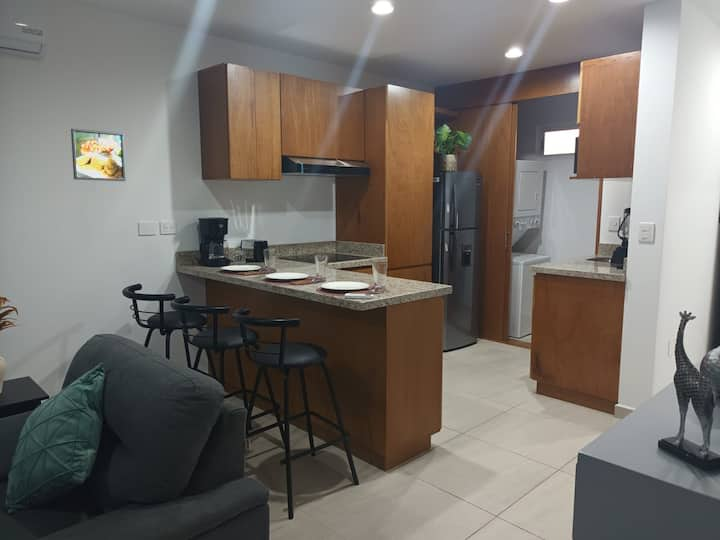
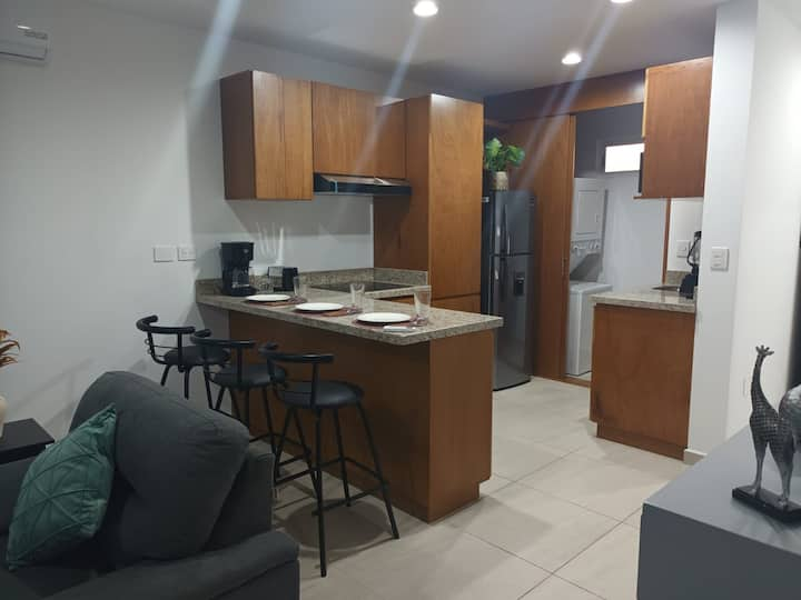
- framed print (99, 155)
